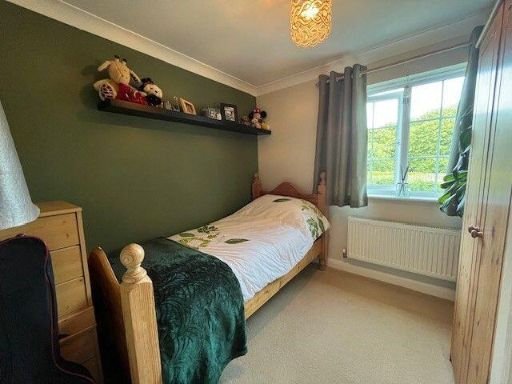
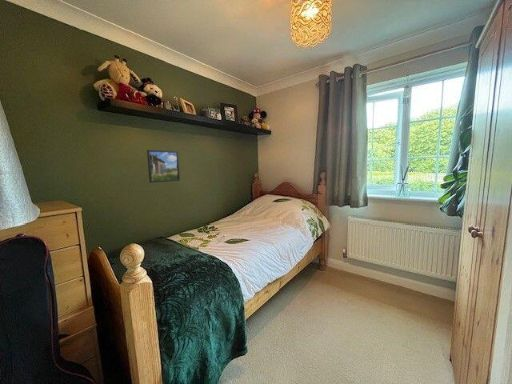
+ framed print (164, 166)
